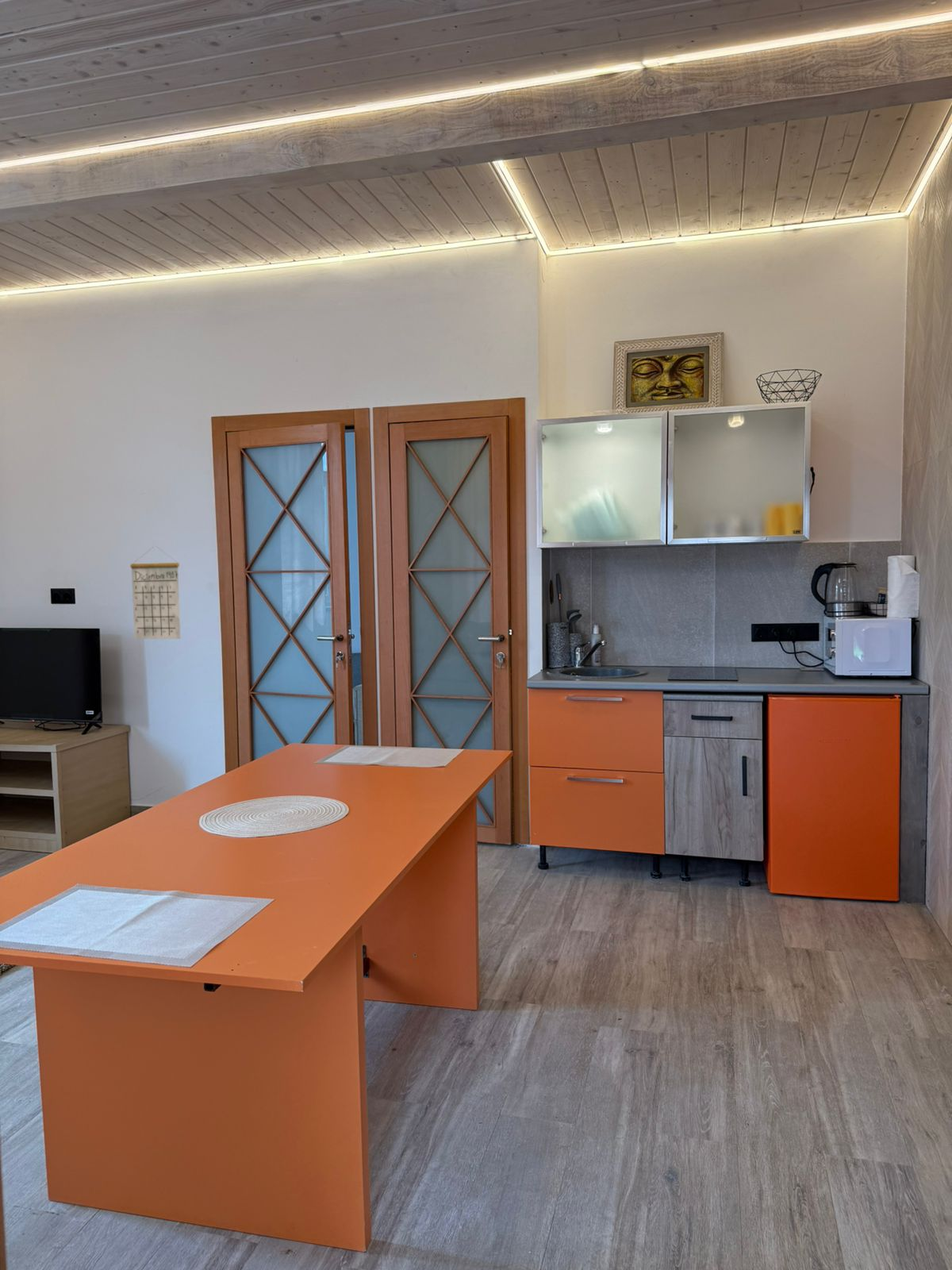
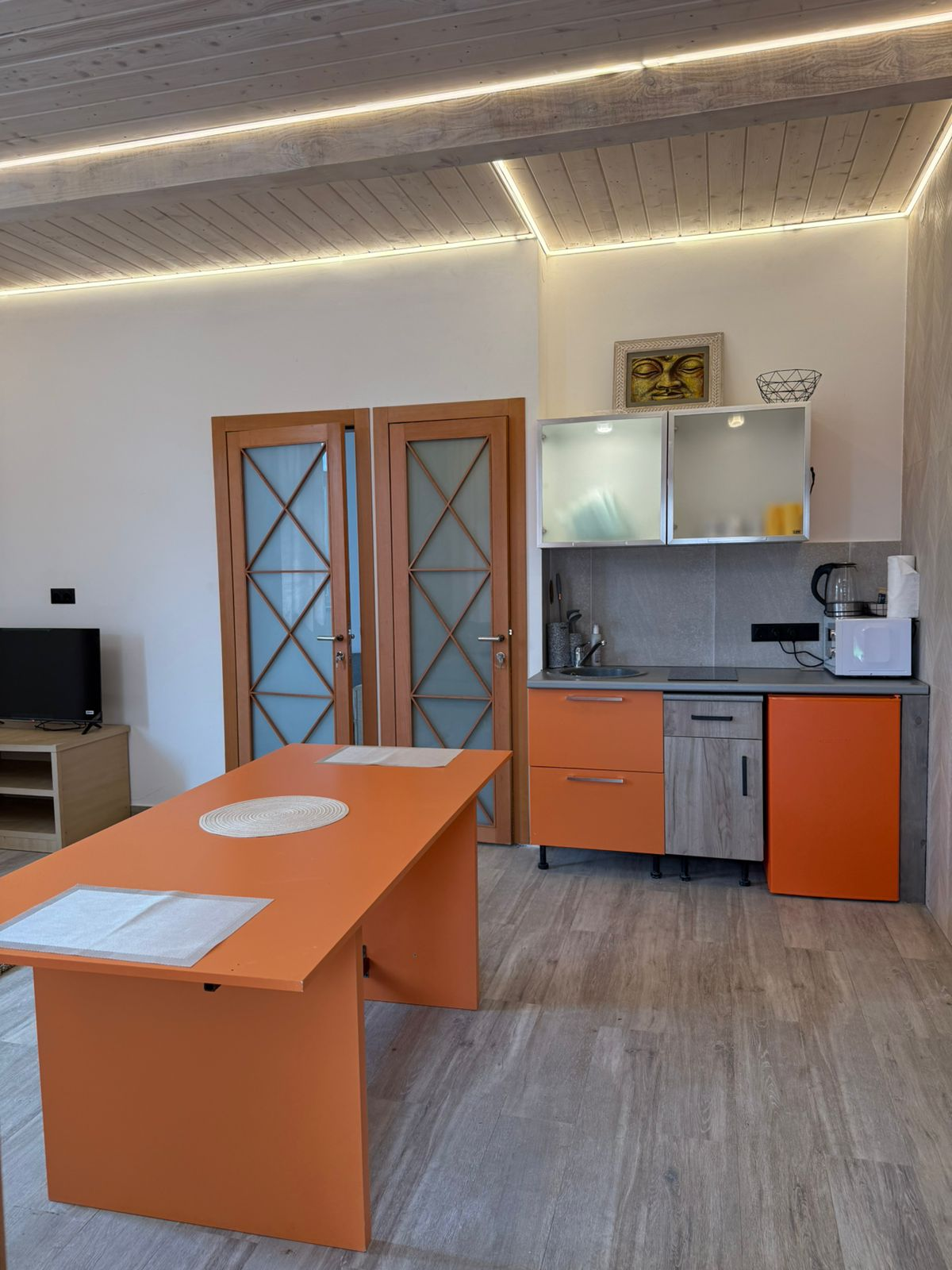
- calendar (155, 592)
